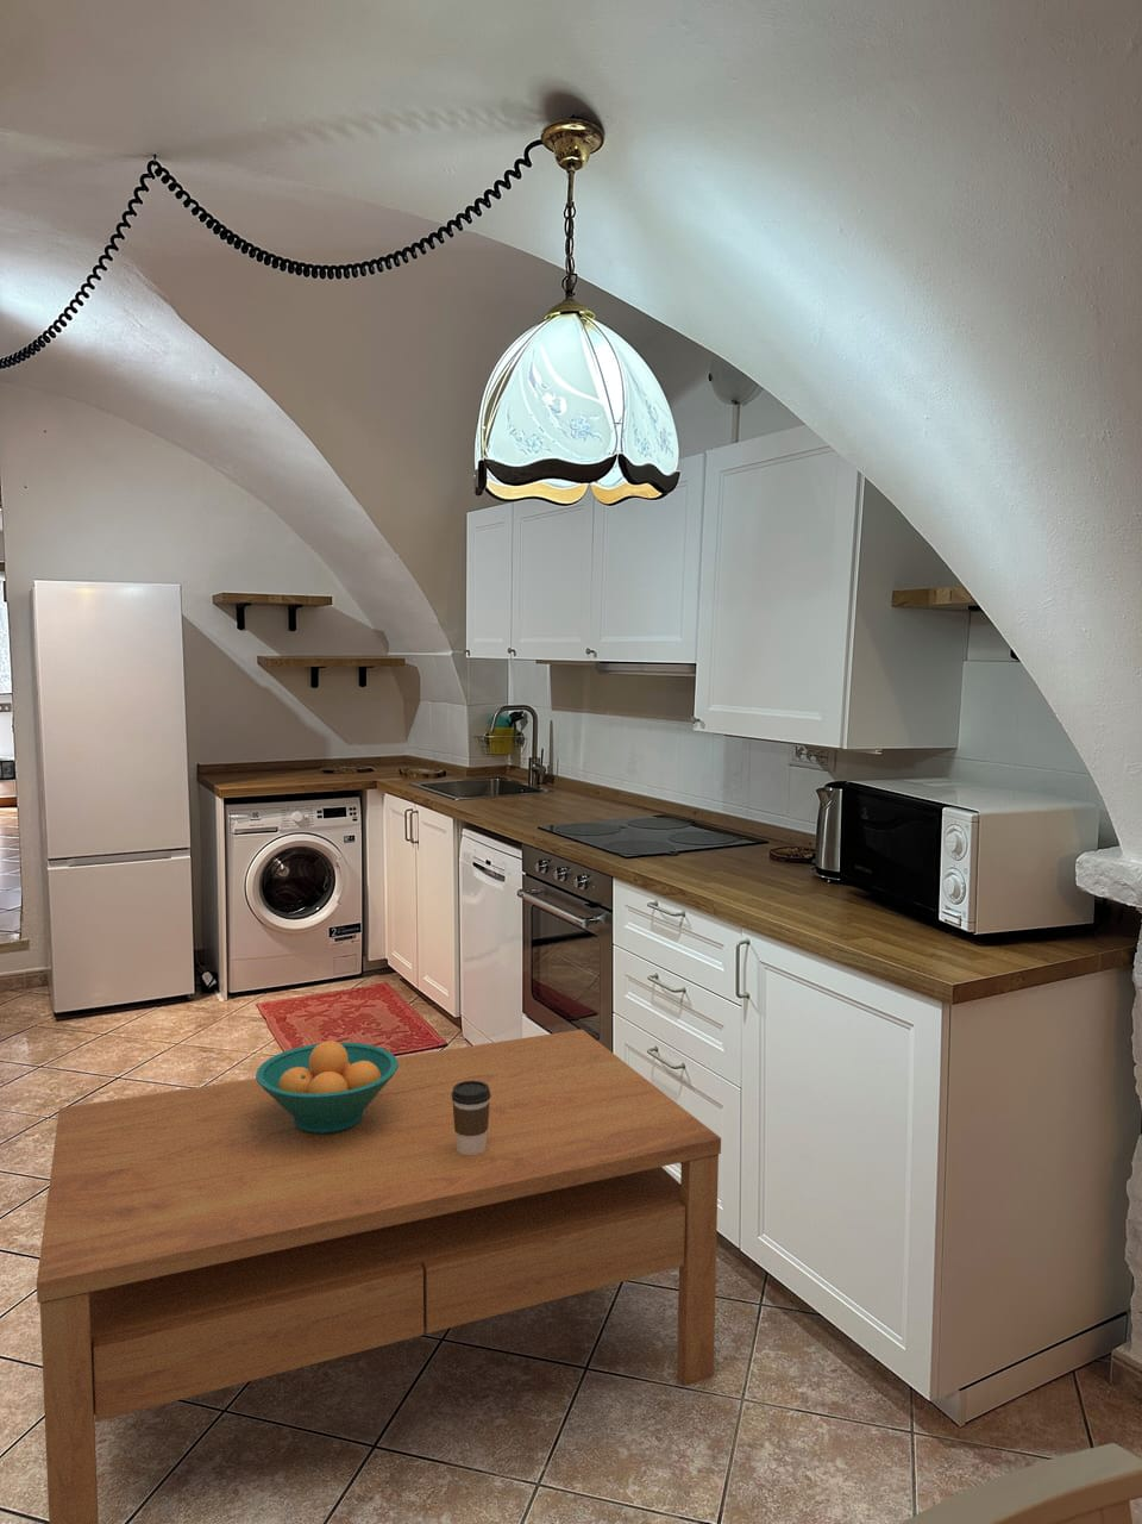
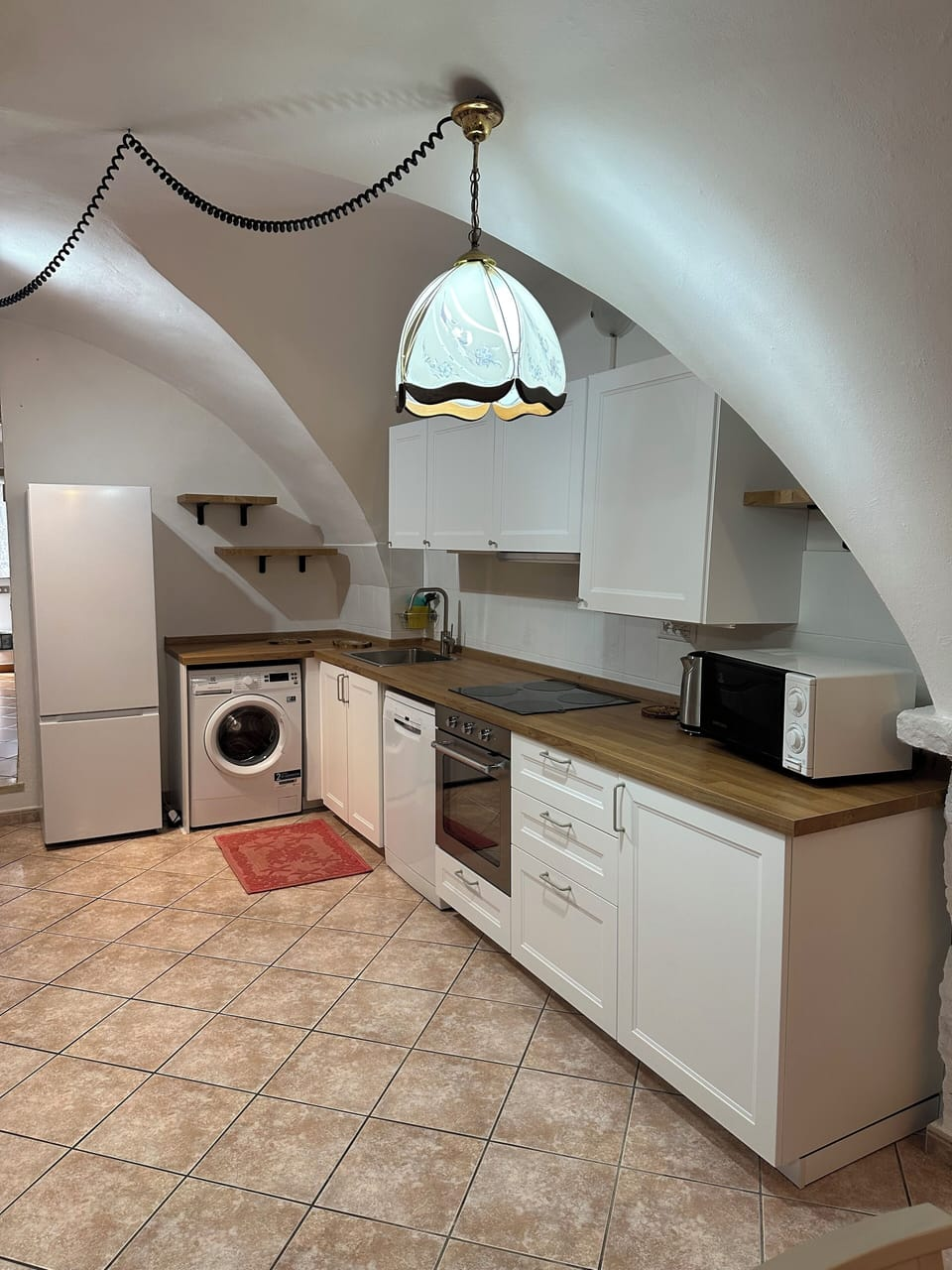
- coffee cup (471, 1117)
- coffee table (381, 1241)
- fruit bowl (329, 1080)
